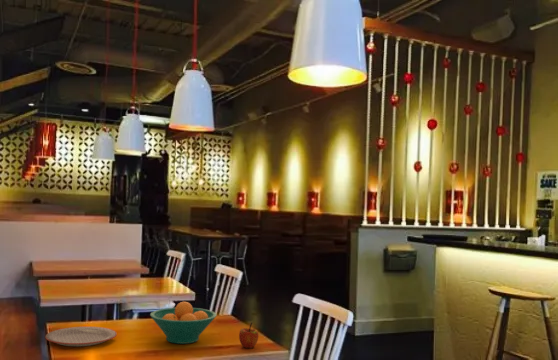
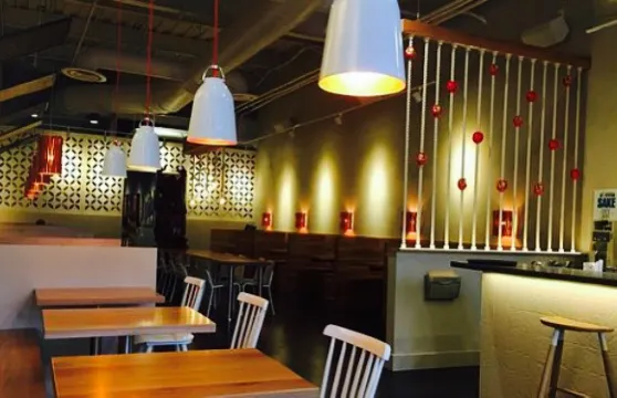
- apple (249, 334)
- fruit bowl (183, 321)
- plate (81, 337)
